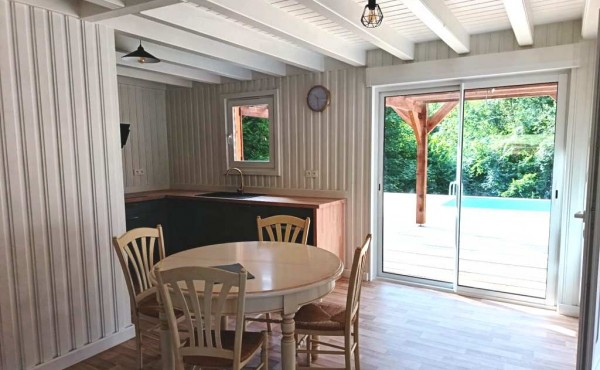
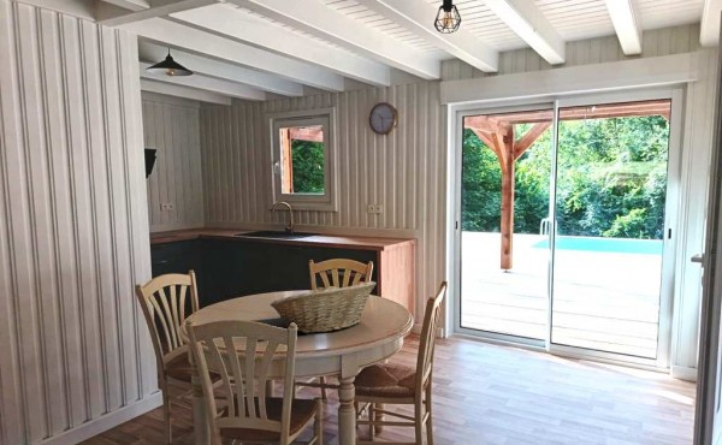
+ fruit basket (325, 302)
